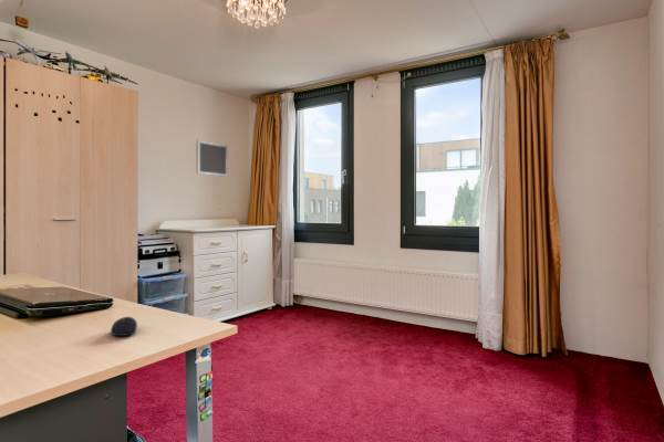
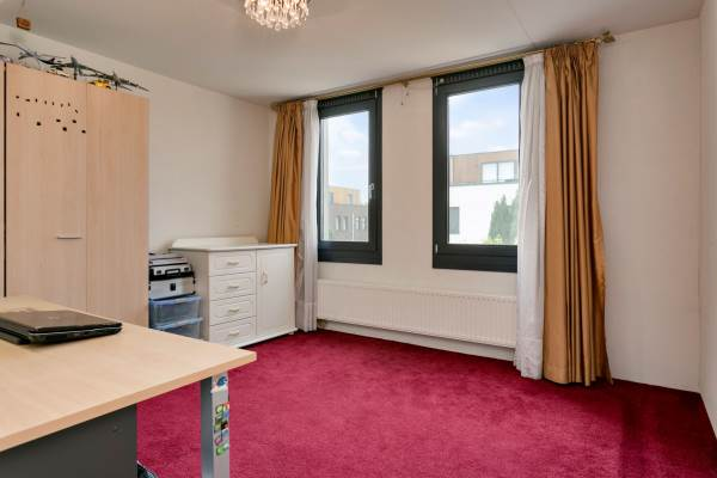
- wall art (211, 159)
- computer mouse (124, 325)
